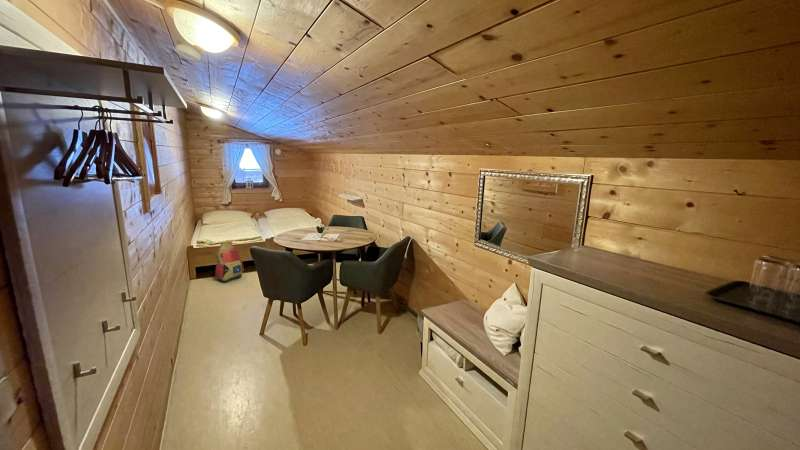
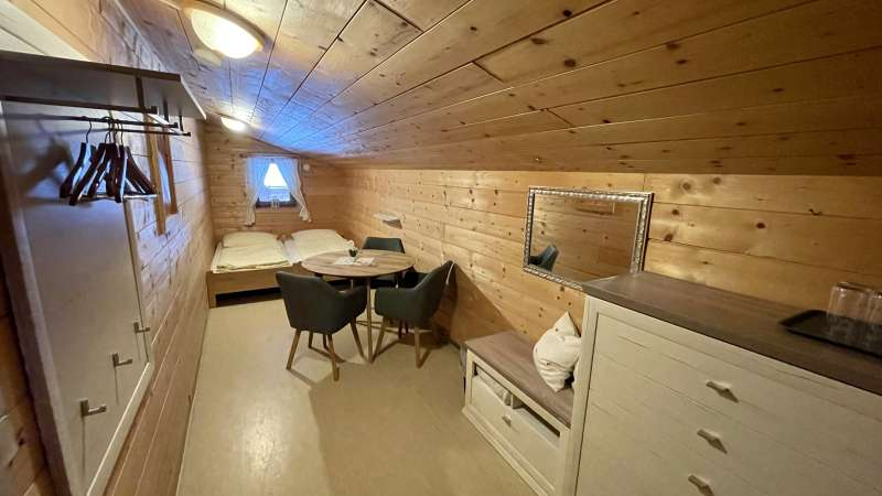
- backpack (230, 261)
